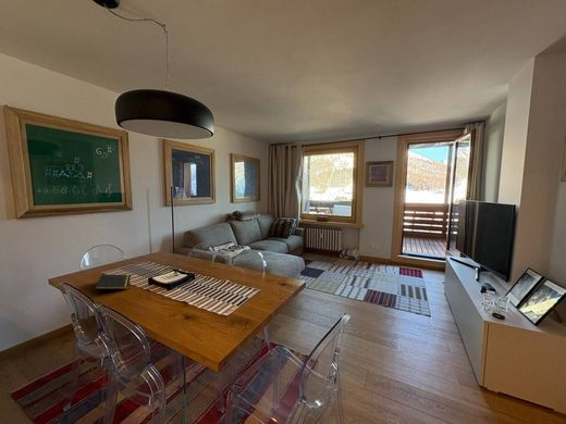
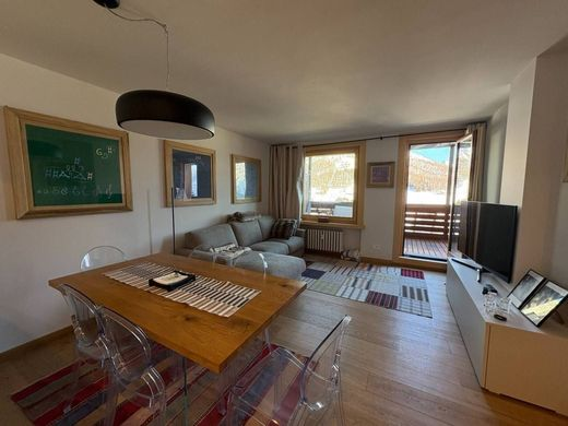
- notepad (114, 280)
